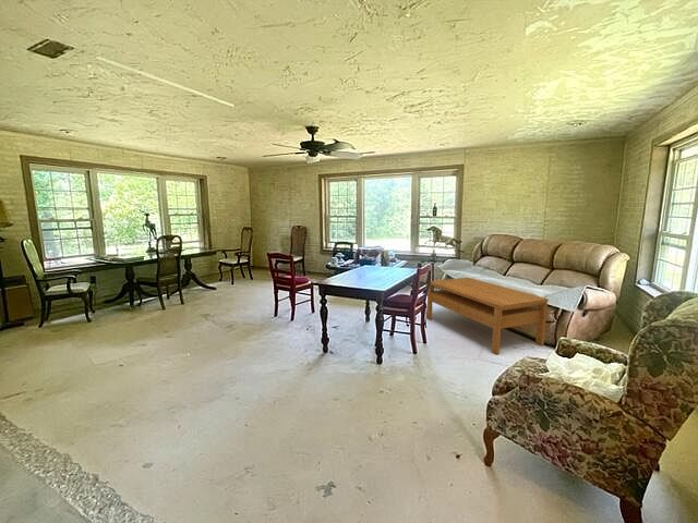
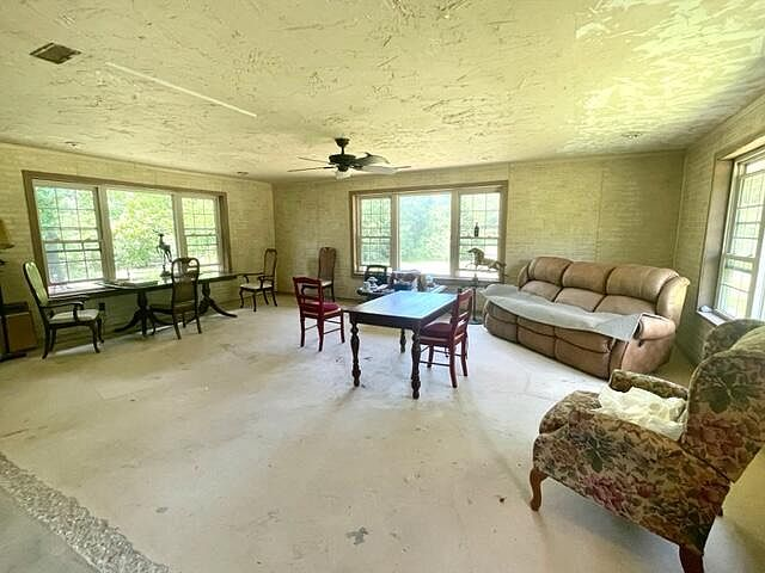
- coffee table (479, 309)
